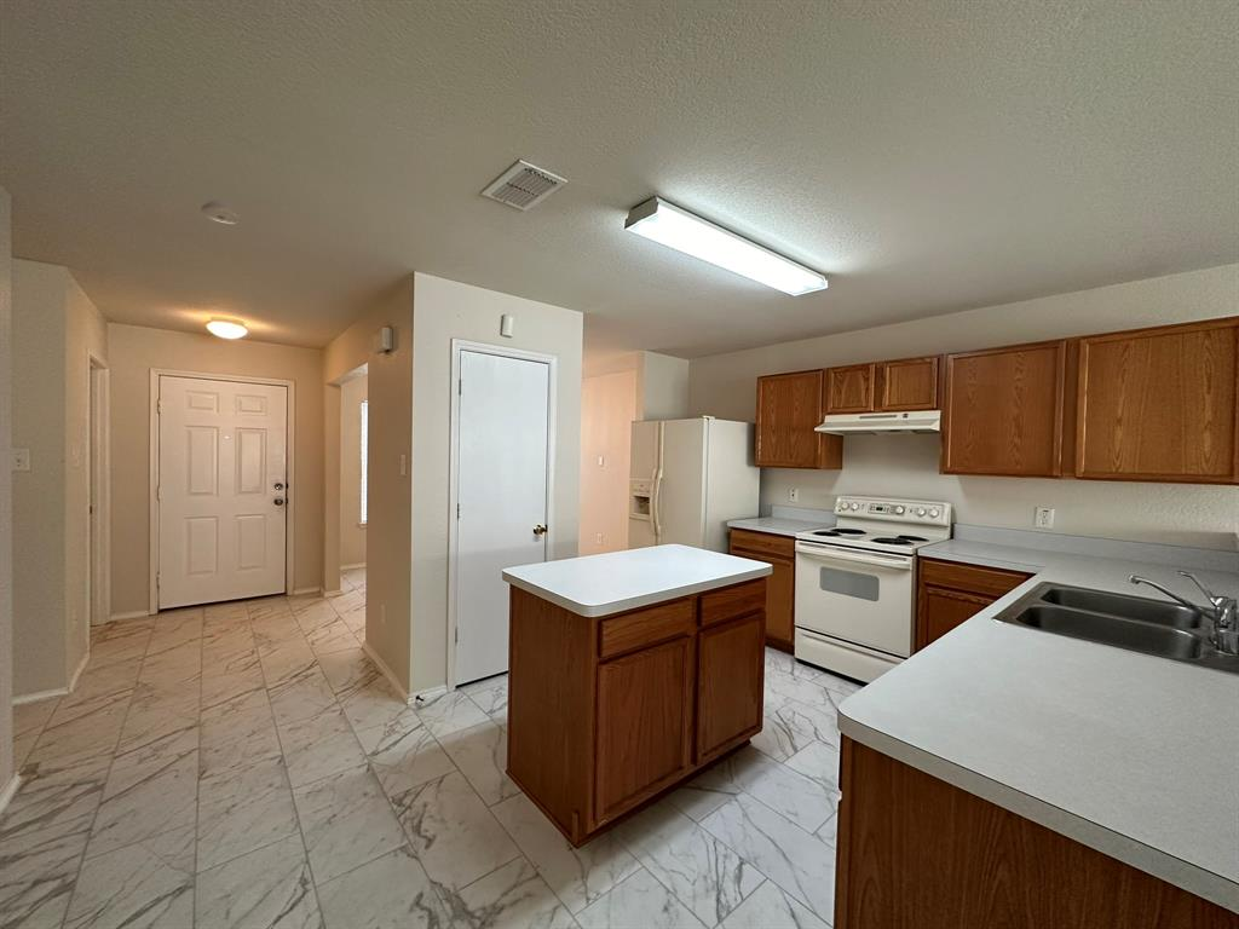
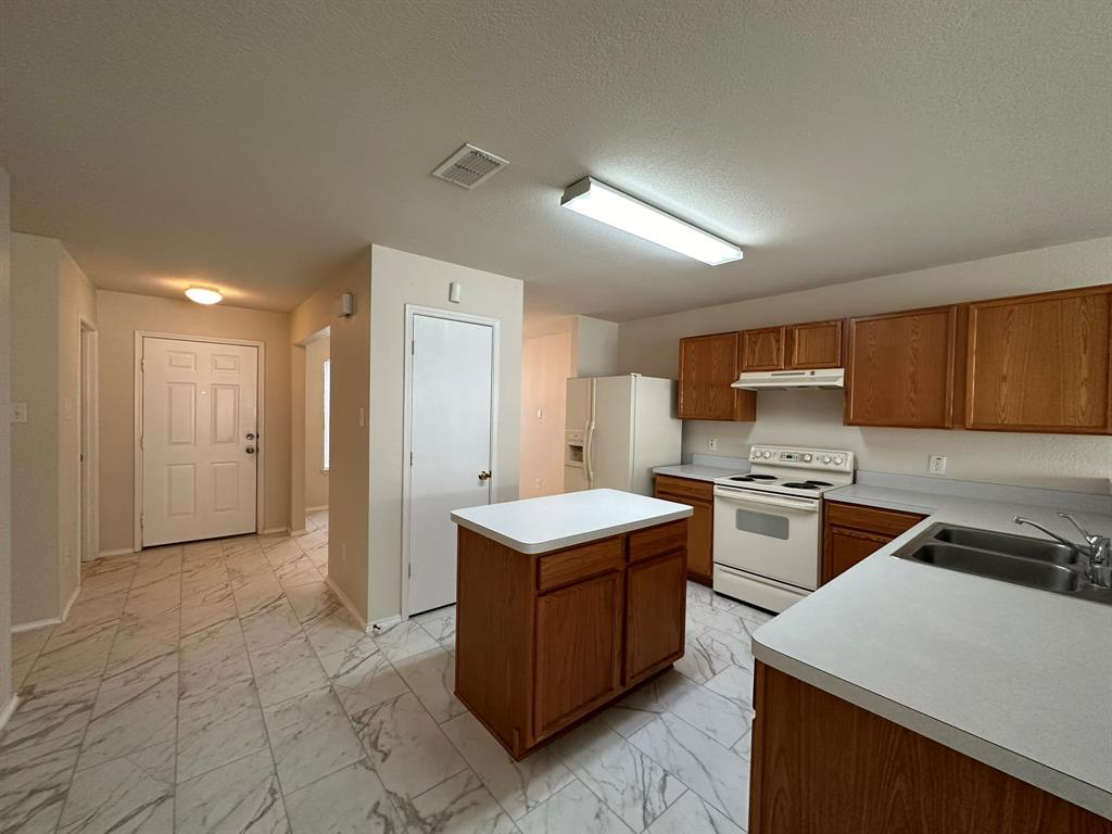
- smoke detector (220, 209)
